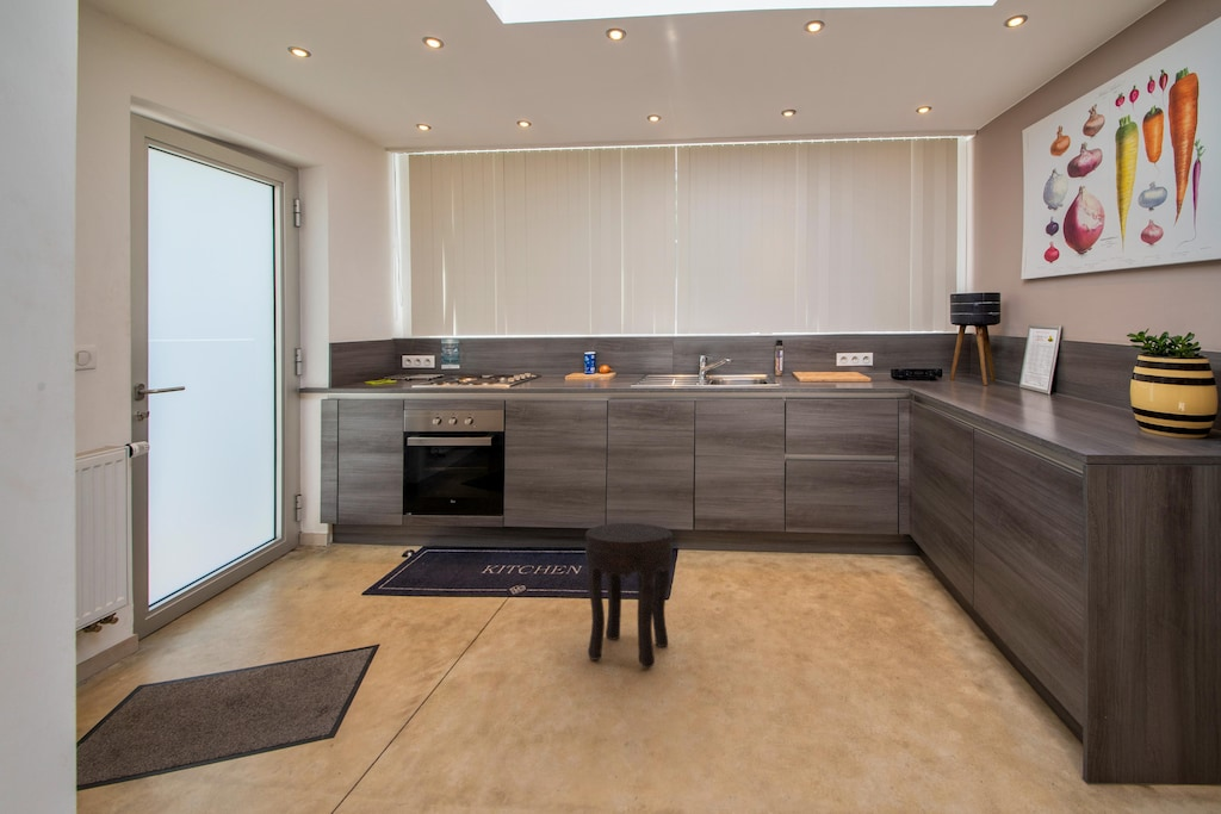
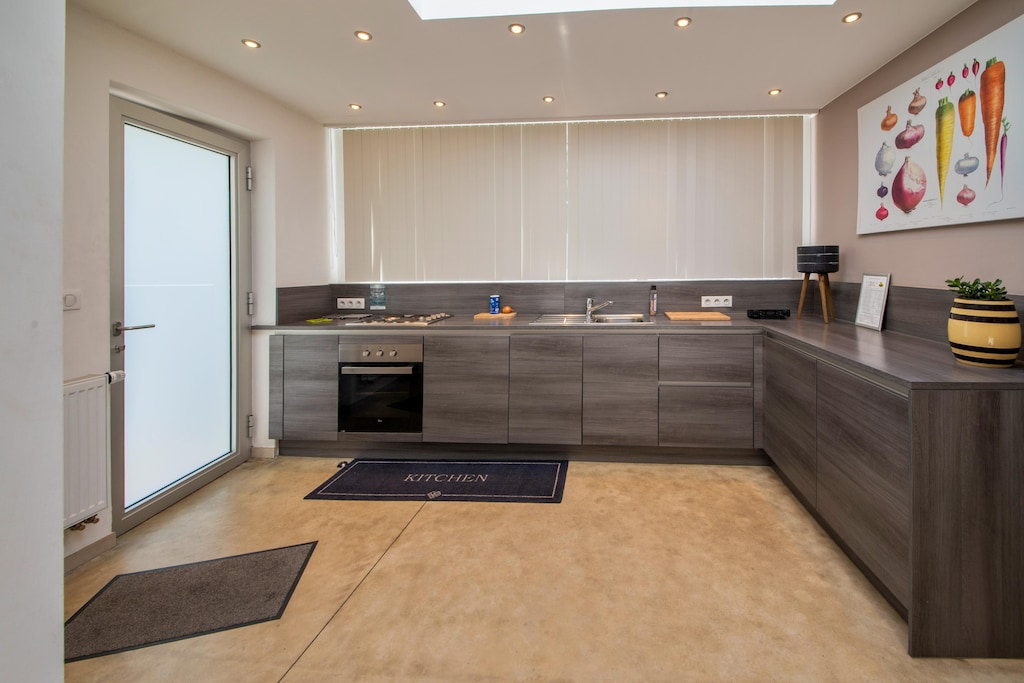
- side table (620, 591)
